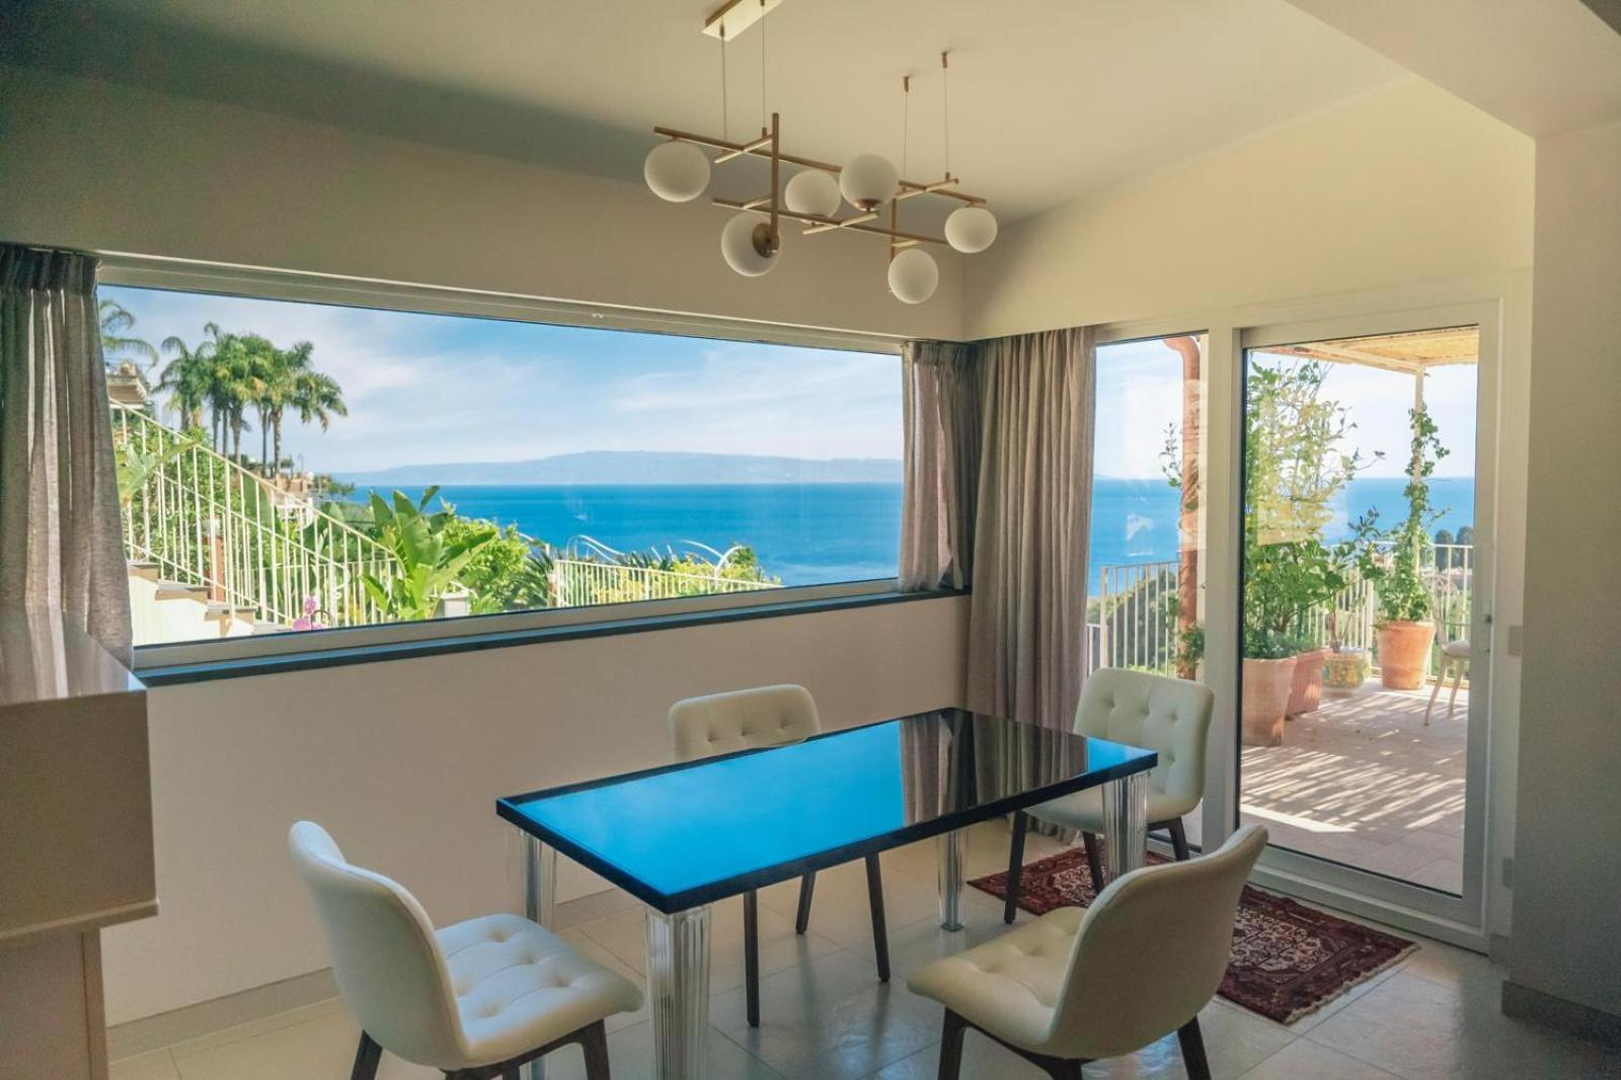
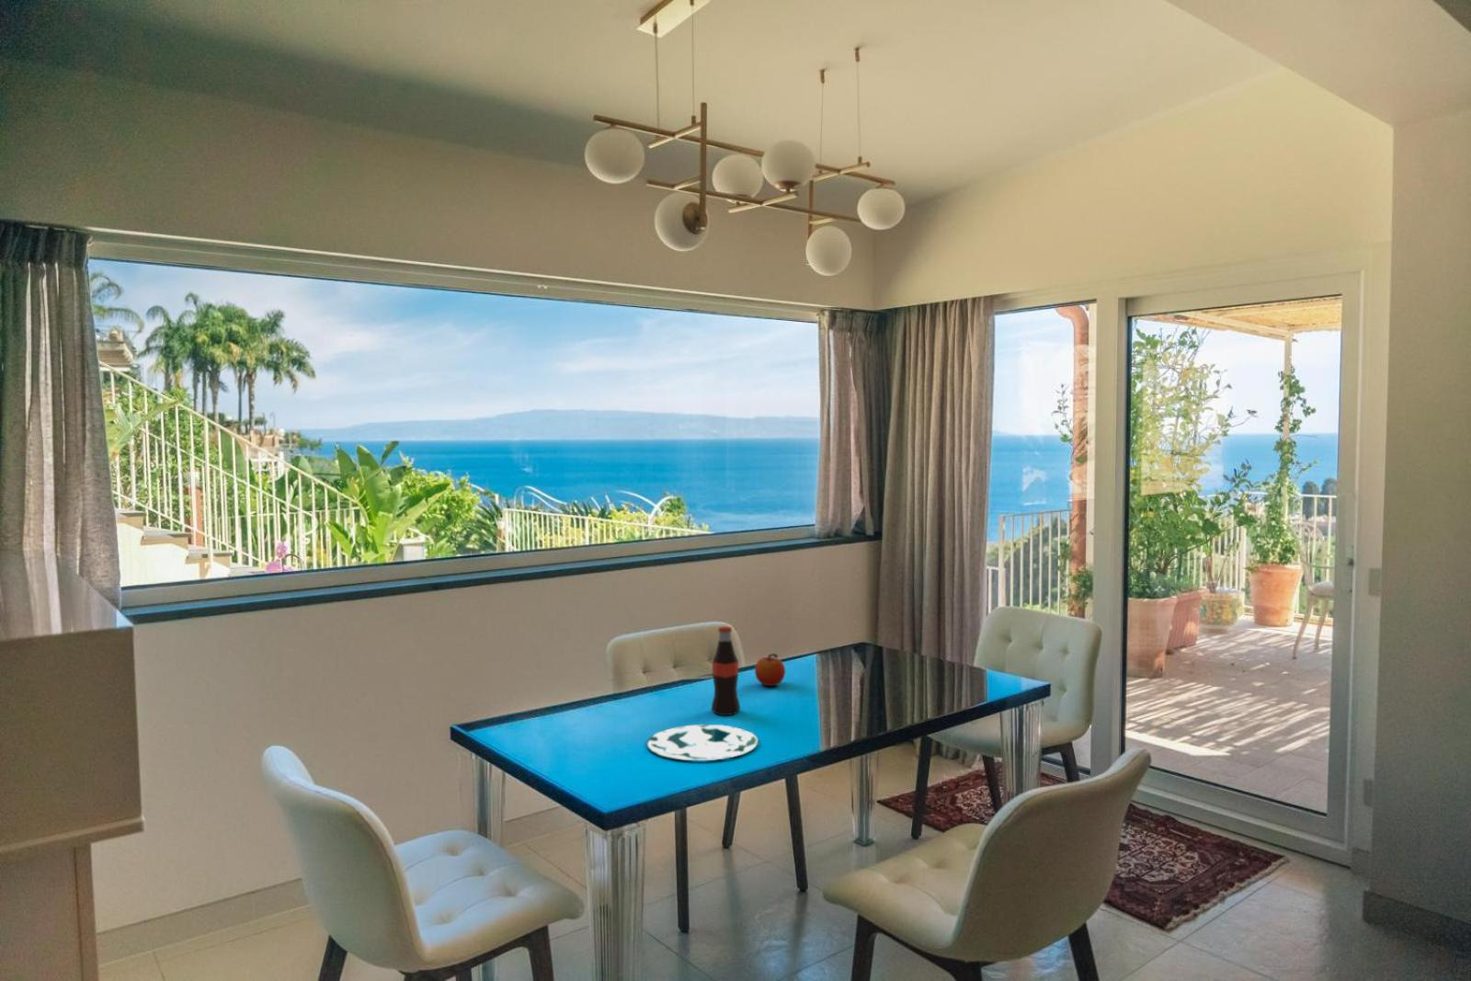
+ bottle (726, 669)
+ plate (703, 737)
+ fruit (769, 668)
